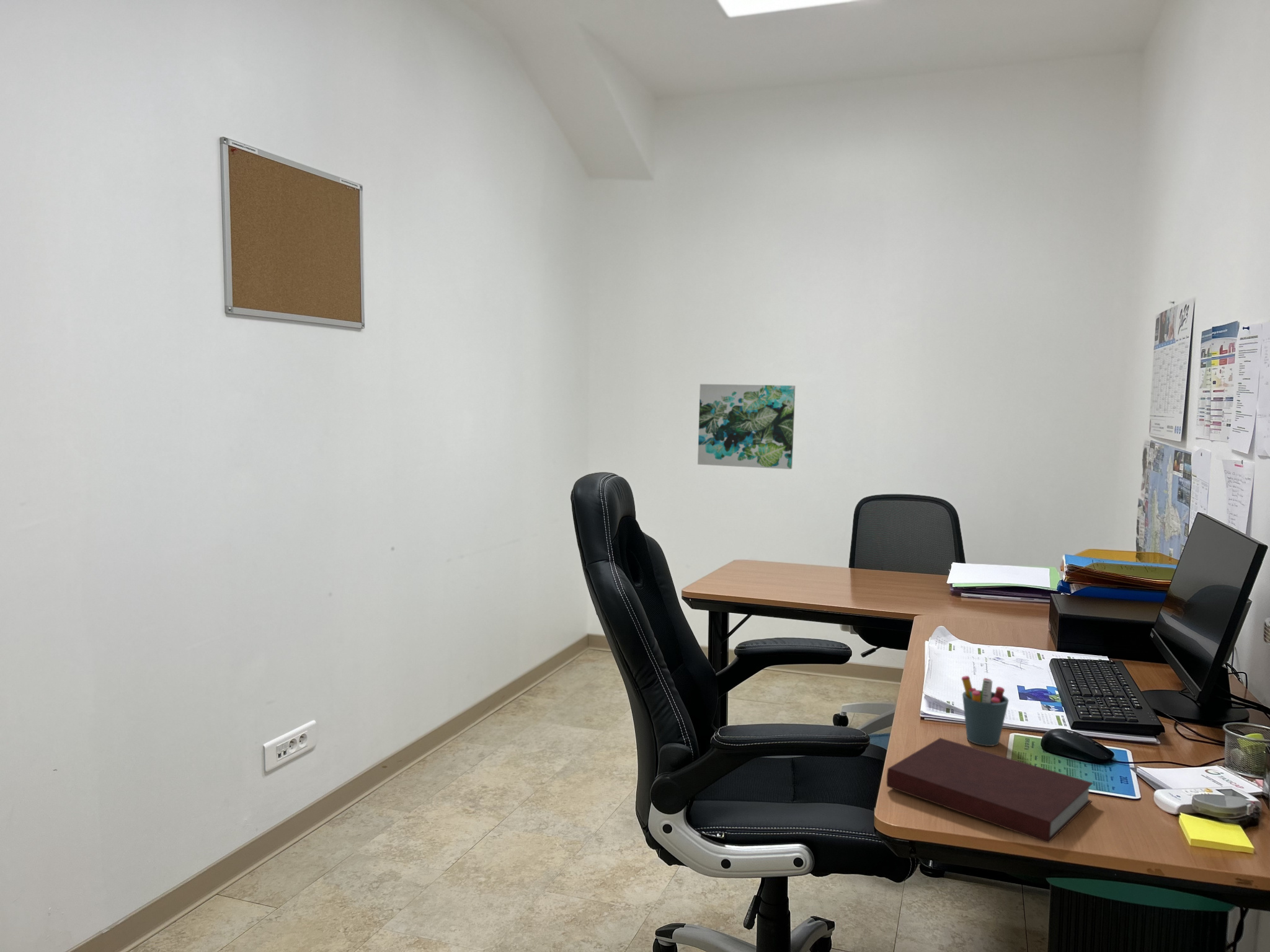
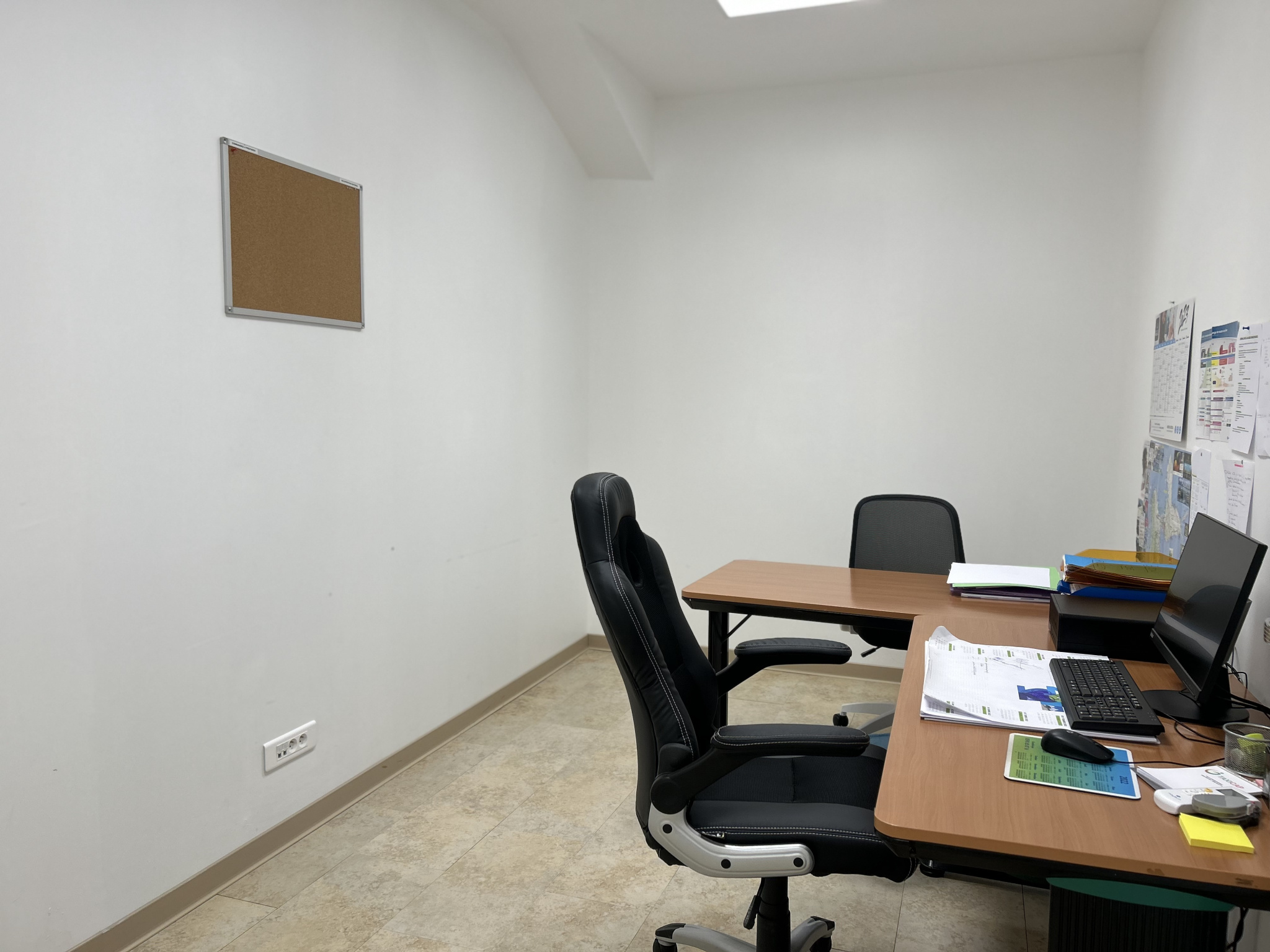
- pen holder (984, 707)
- notebook (988, 785)
- wall art (745, 426)
